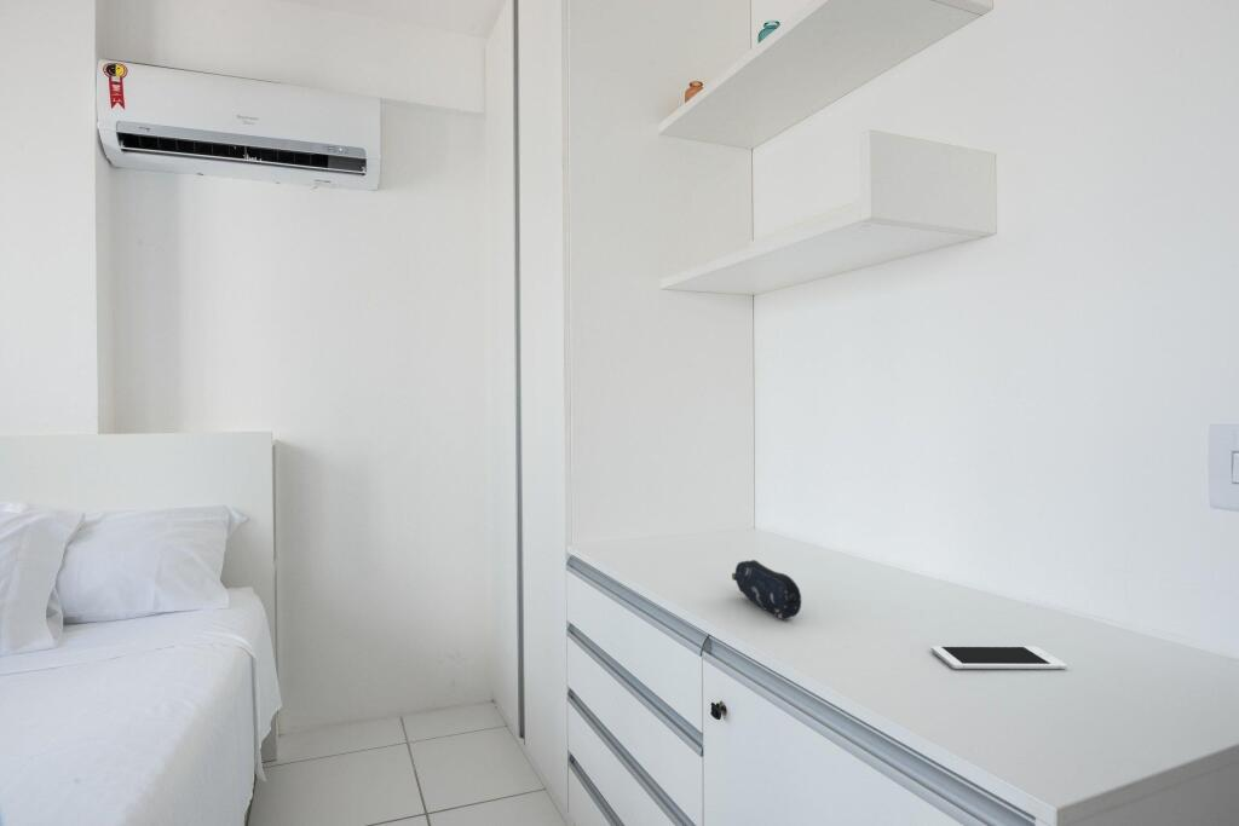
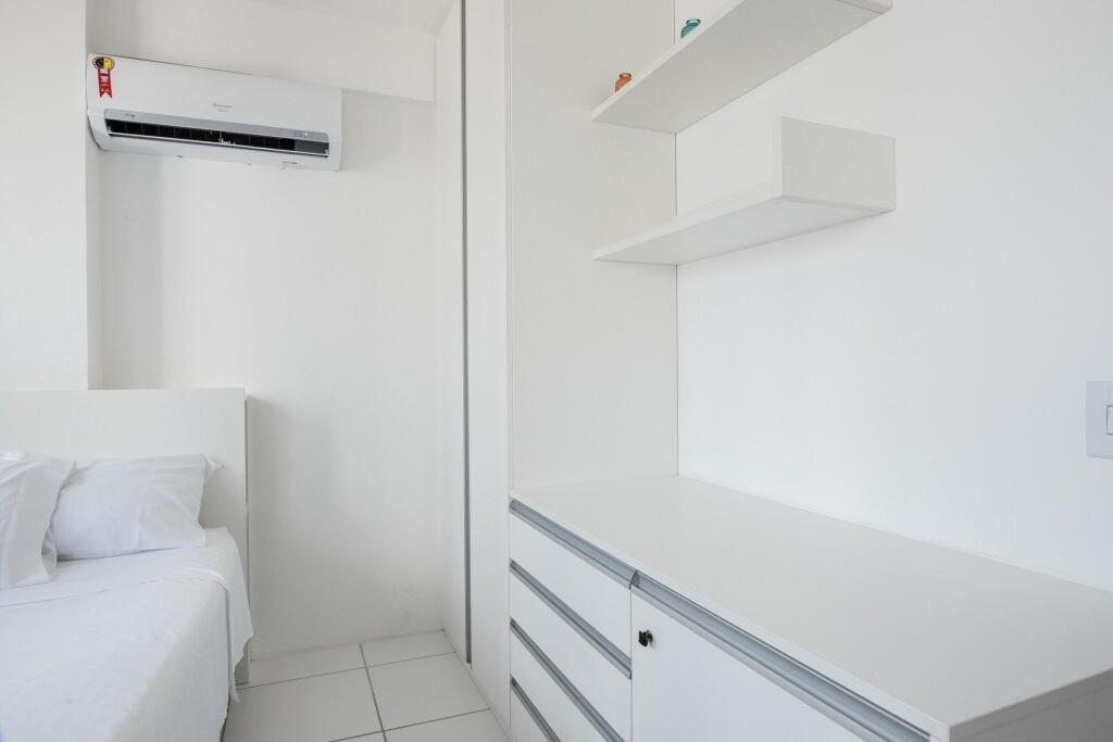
- pencil case (766, 588)
- cell phone (996, 657)
